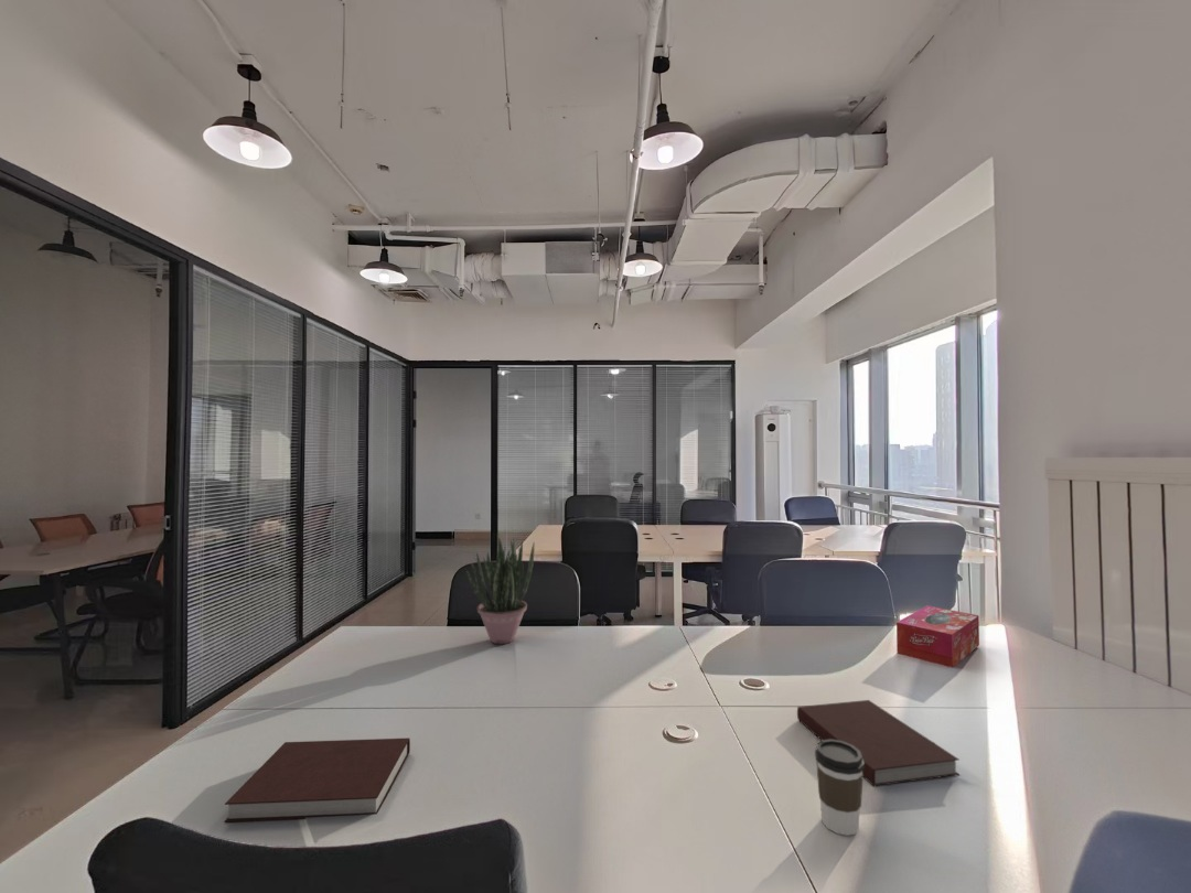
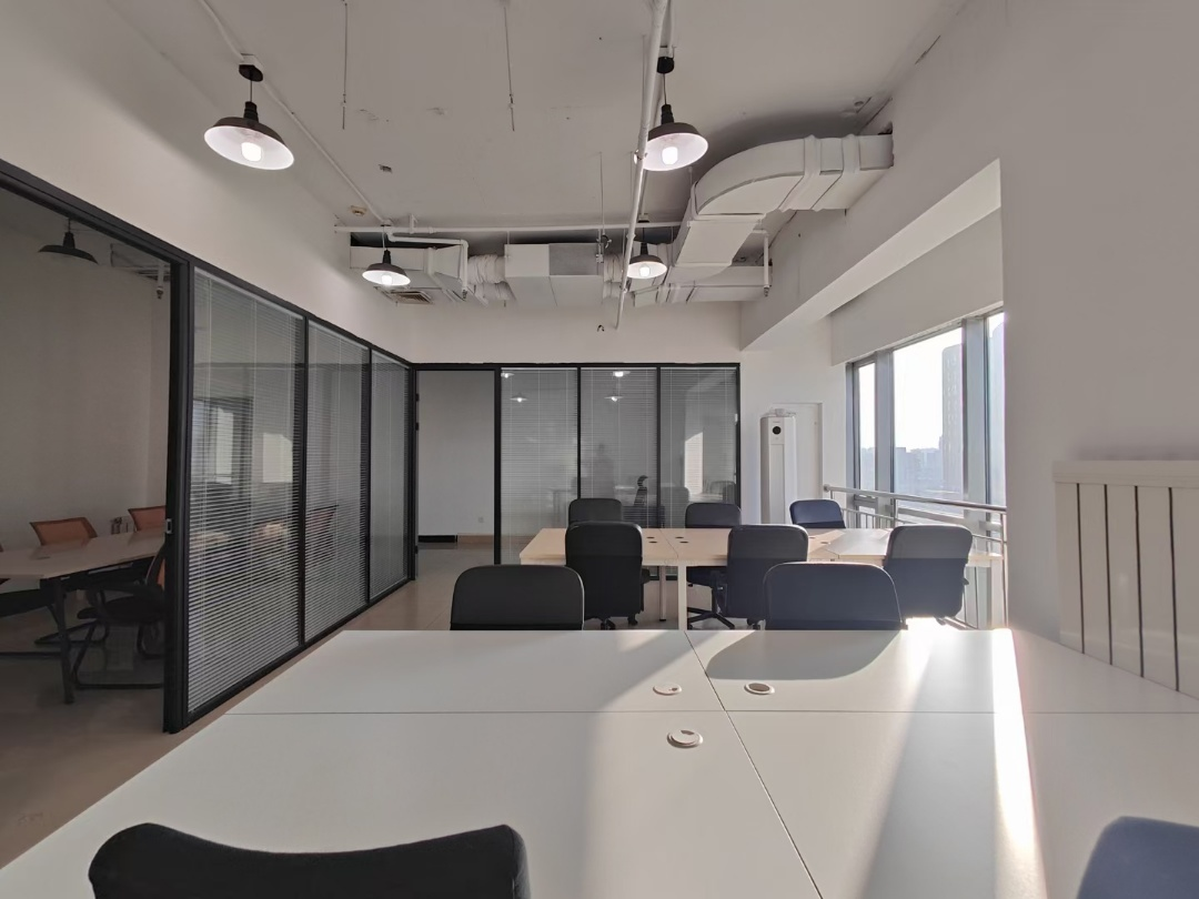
- notebook (326, 775)
- coffee cup (839, 786)
- potted plant (502, 588)
- notebook (870, 738)
- tissue box (938, 634)
